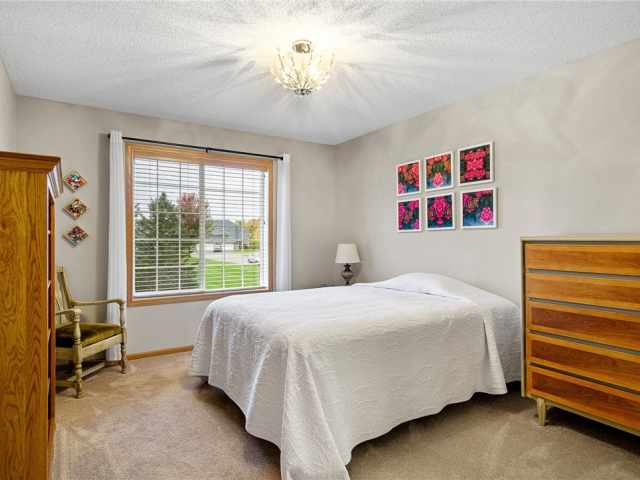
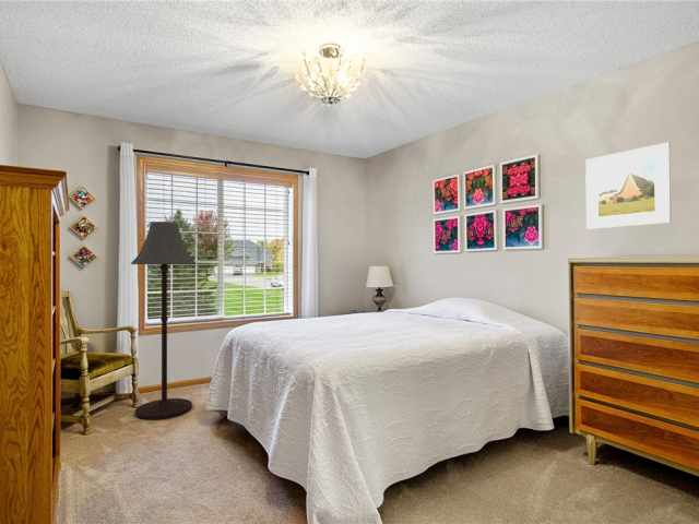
+ floor lamp (164, 315)
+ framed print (625, 189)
